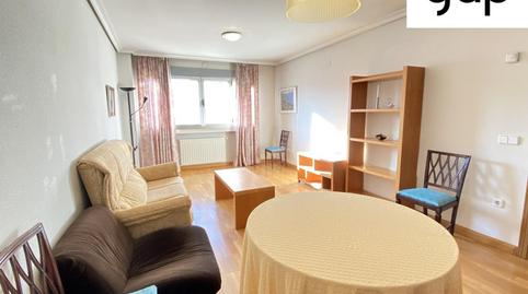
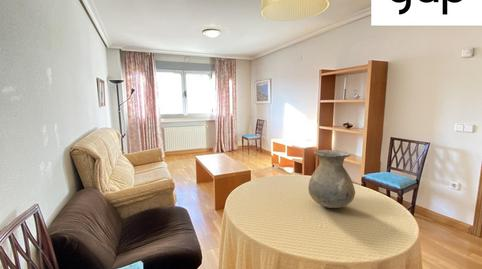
+ vase (331, 179)
